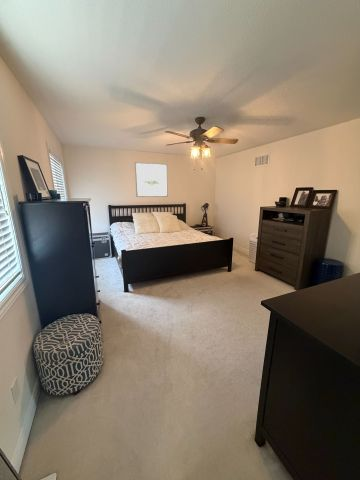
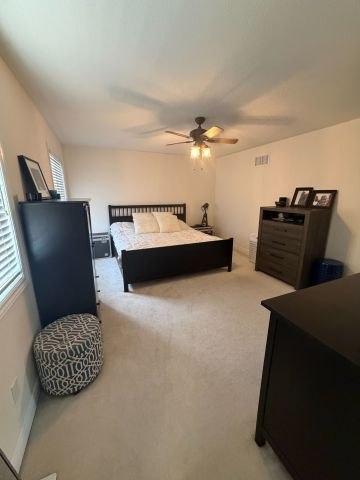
- wall art (151, 180)
